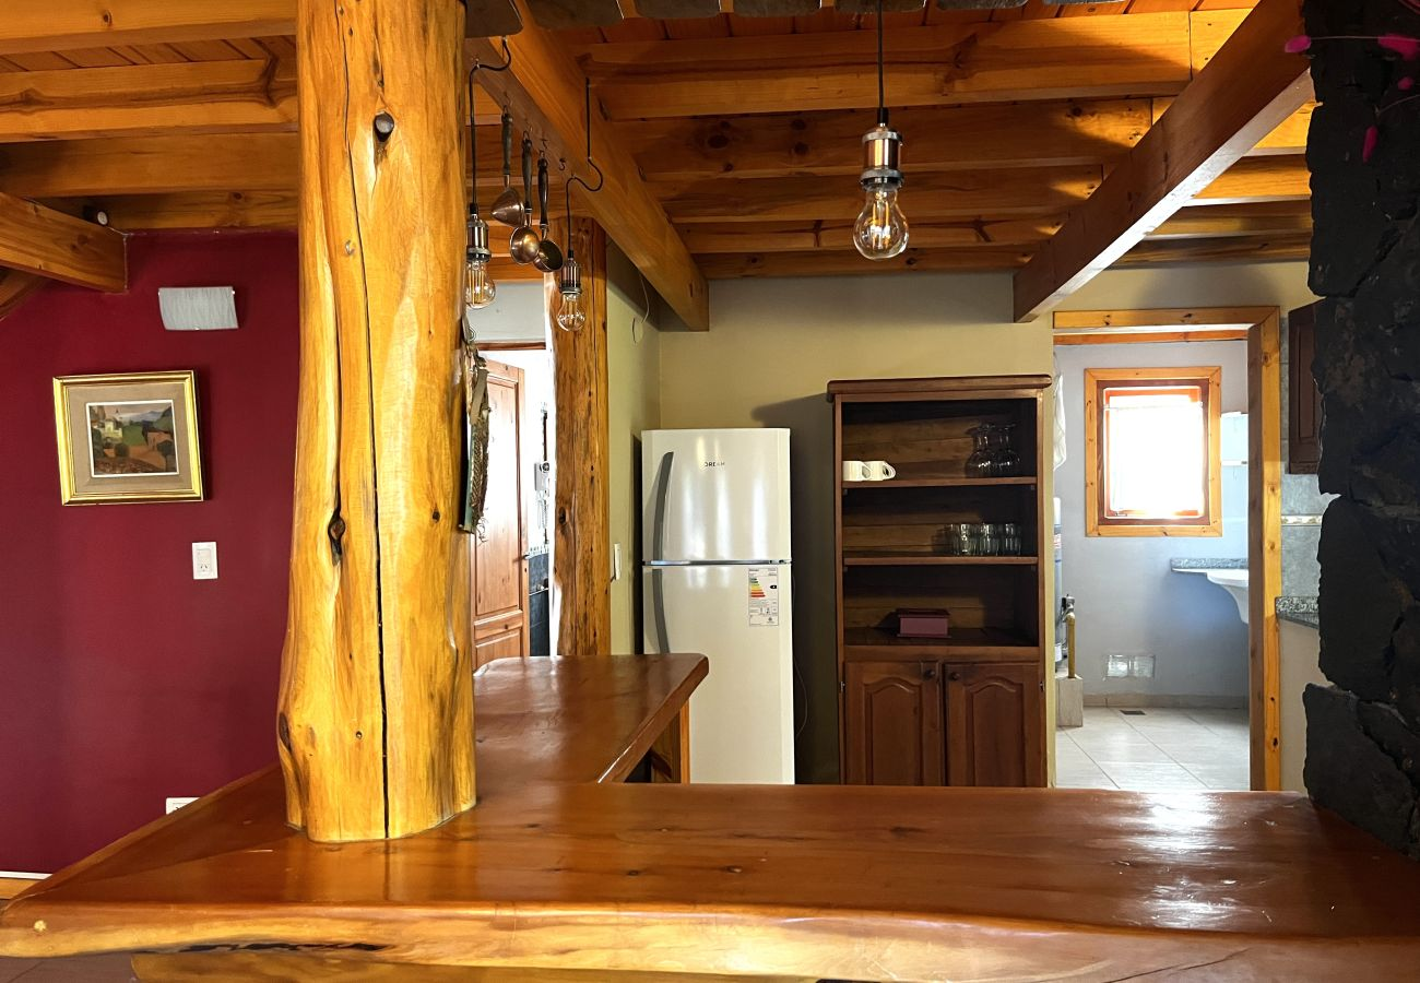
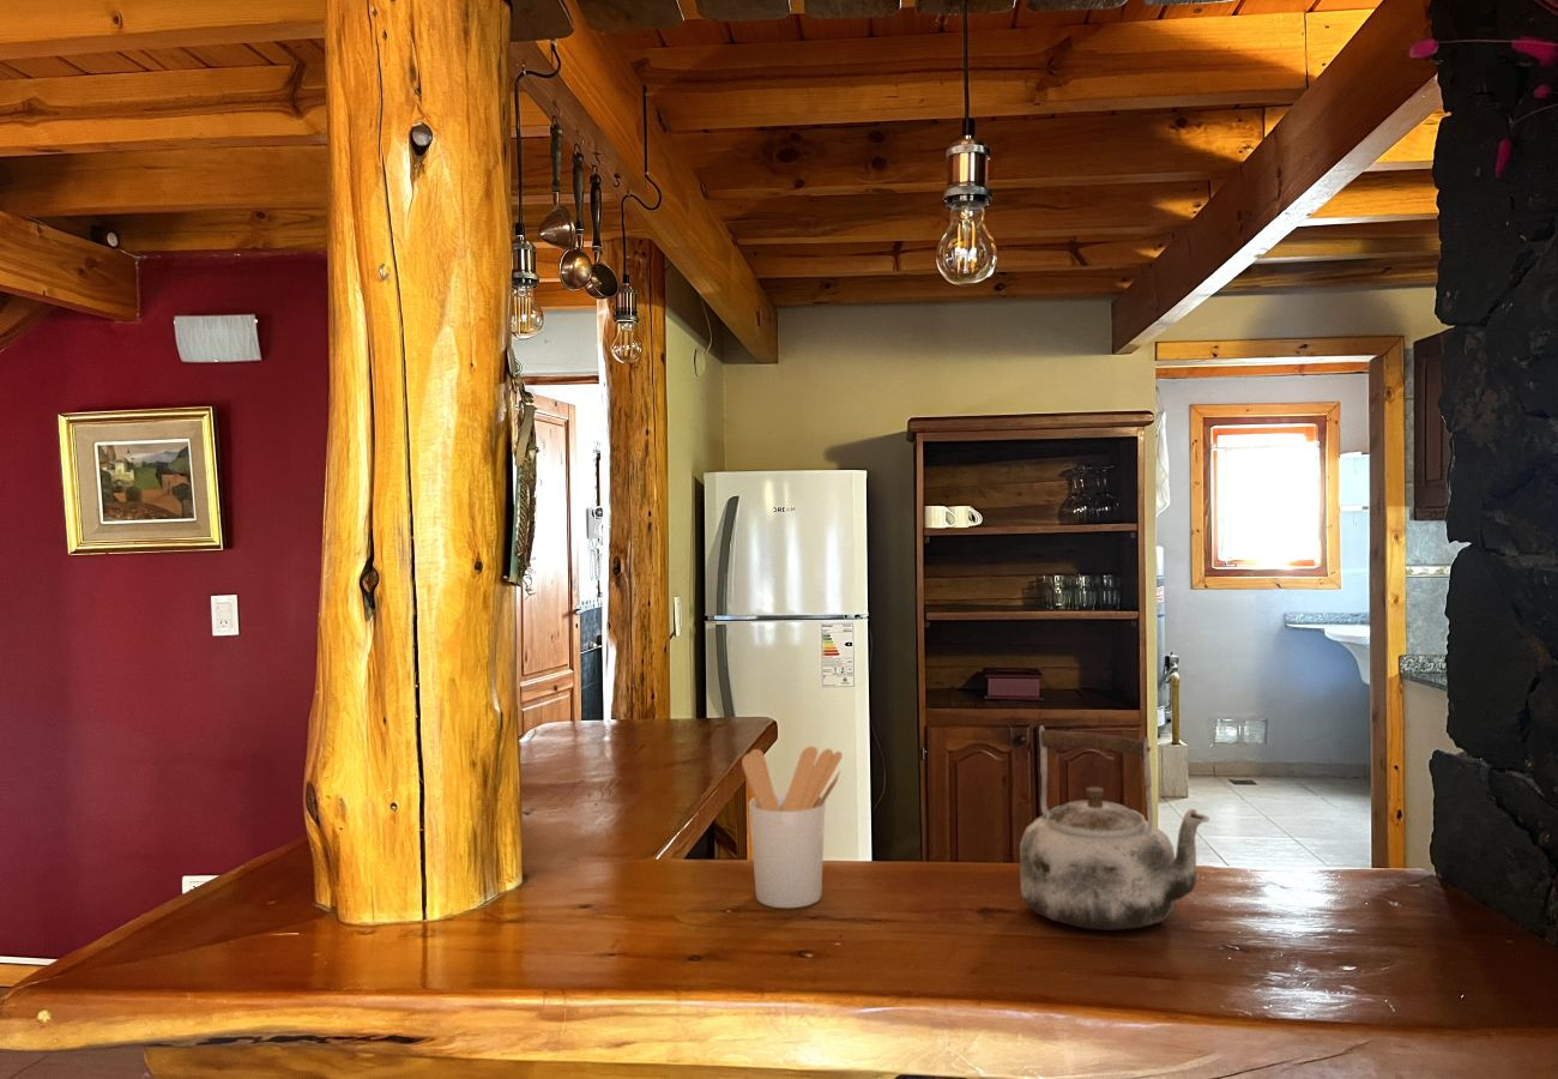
+ utensil holder (798, 820)
+ kettle (1113, 825)
